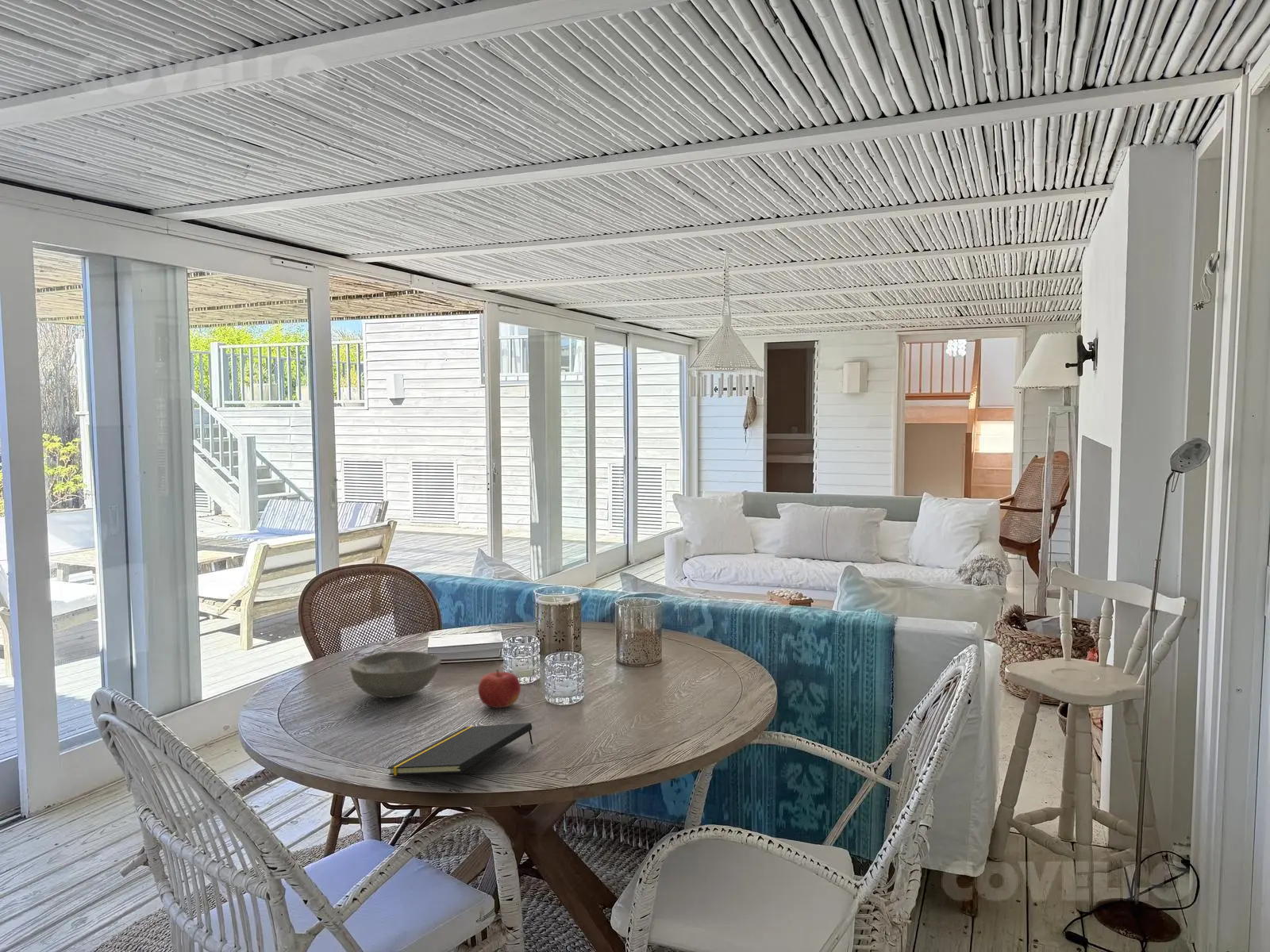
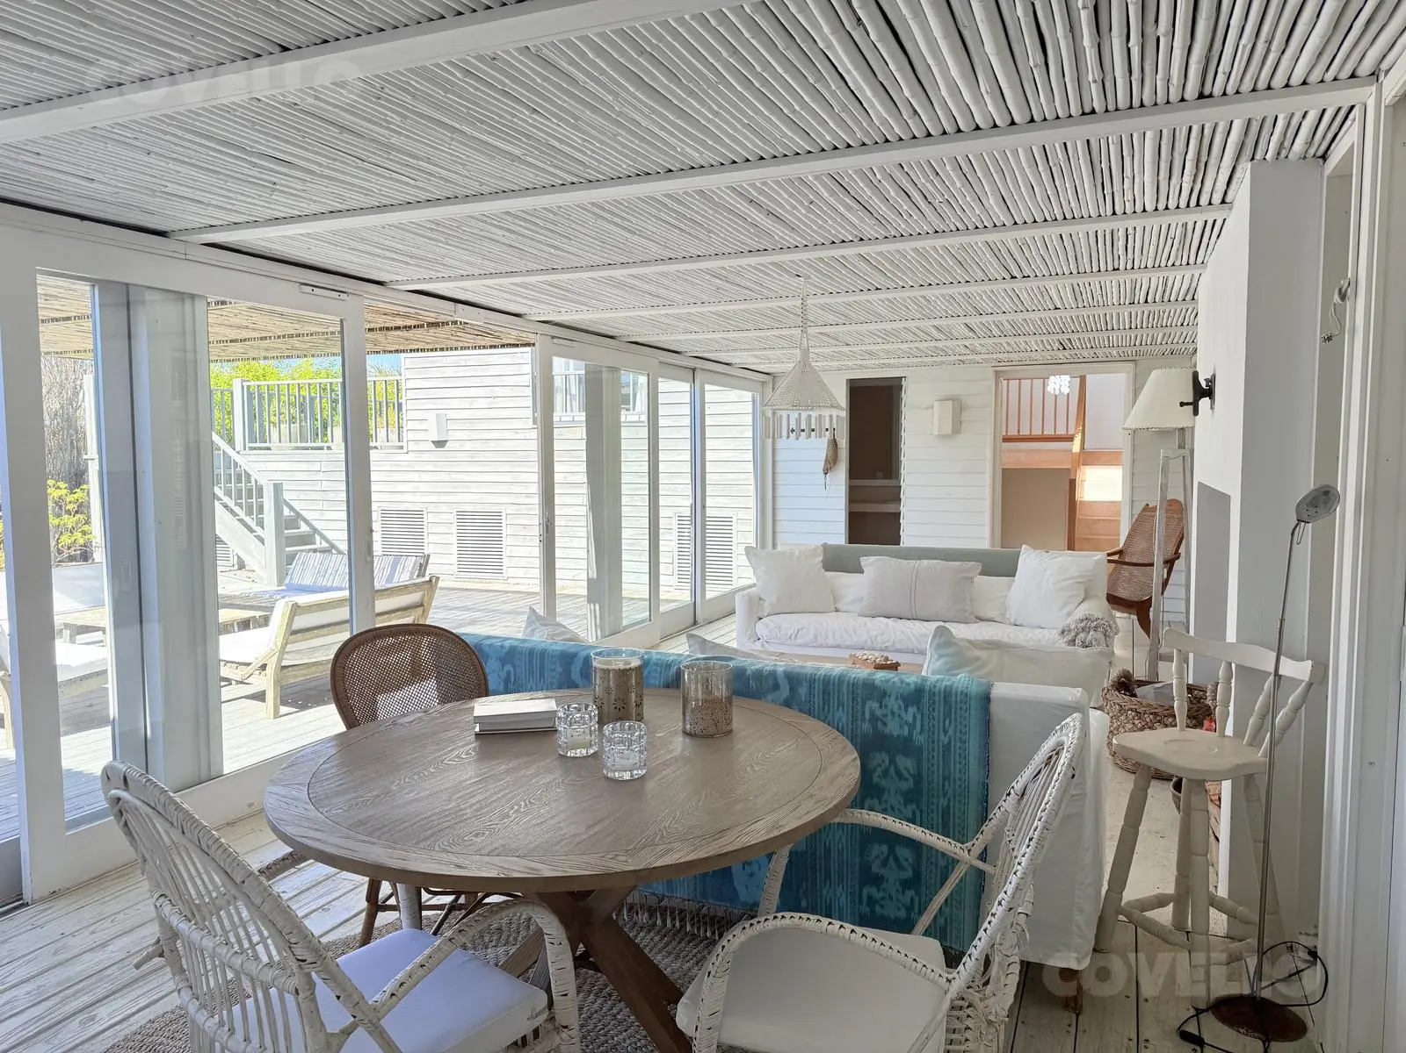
- bowl (396, 677)
- notepad (463, 747)
- fruit (499, 687)
